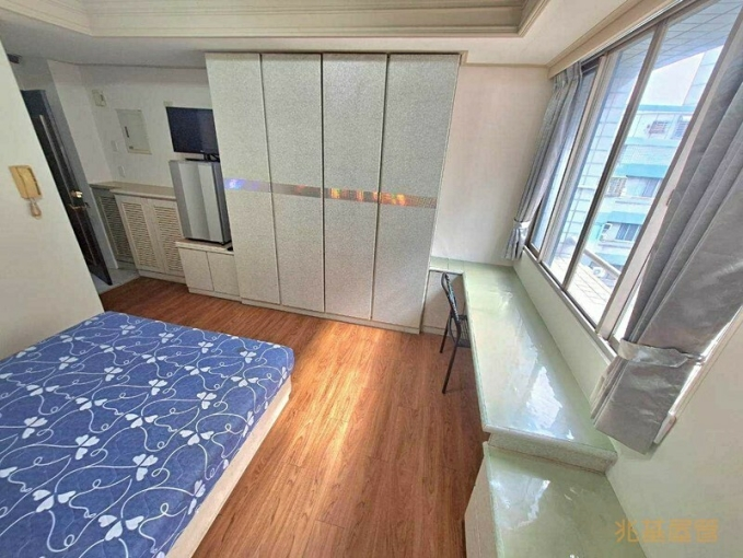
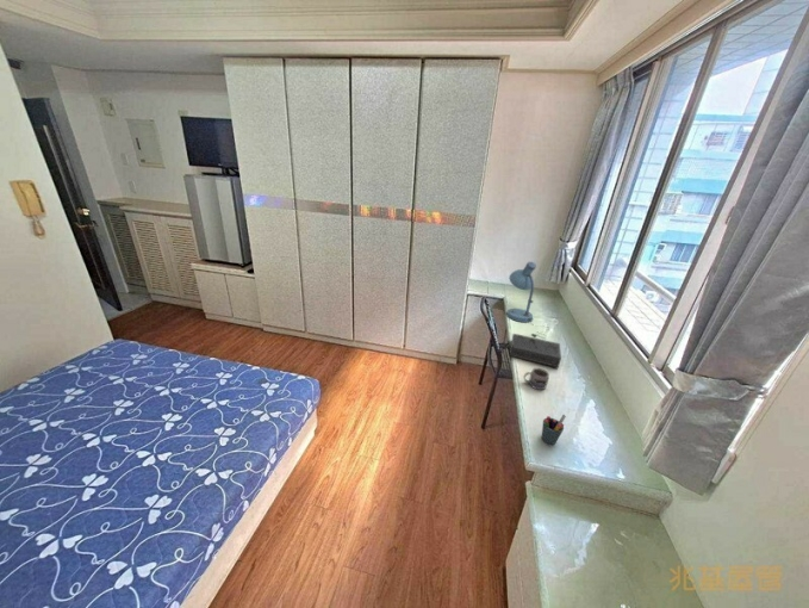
+ pen holder (552, 428)
+ mug (535, 378)
+ desk lamp (530, 294)
+ book (534, 349)
